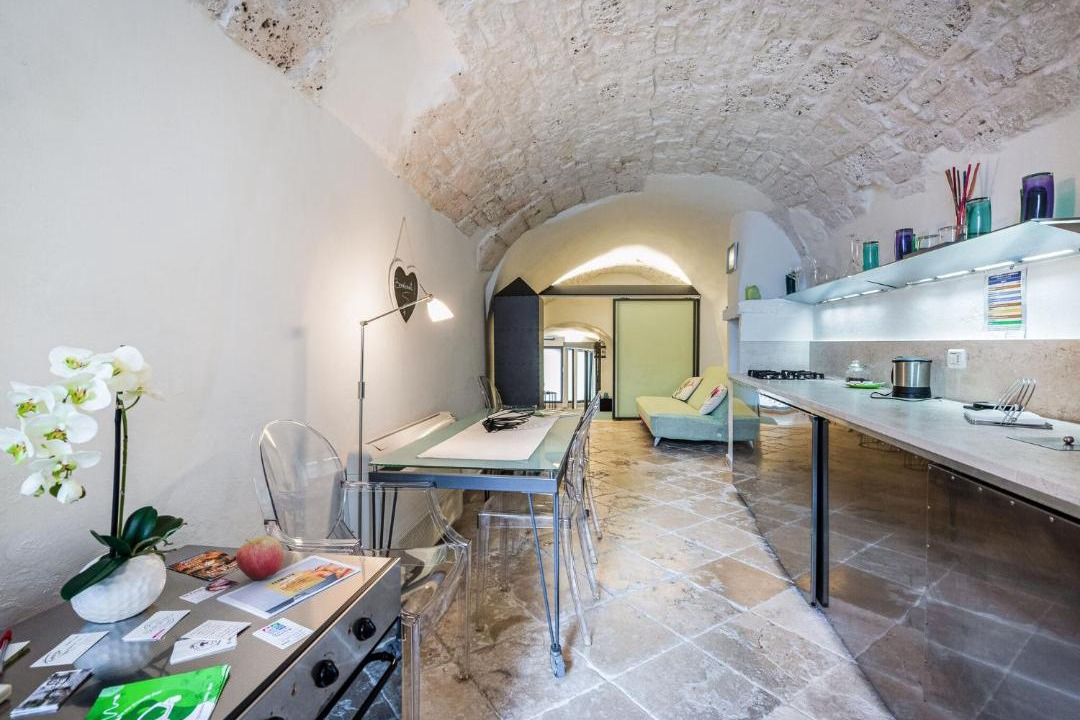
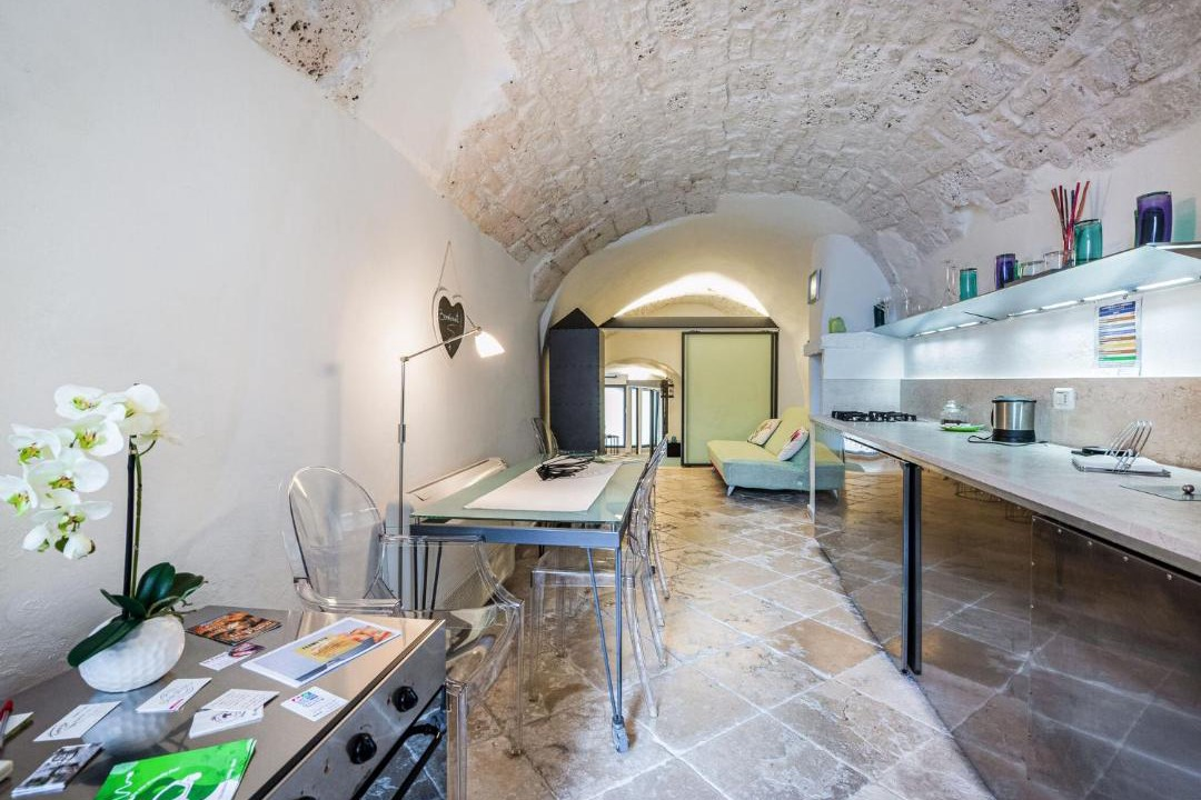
- apple (260, 557)
